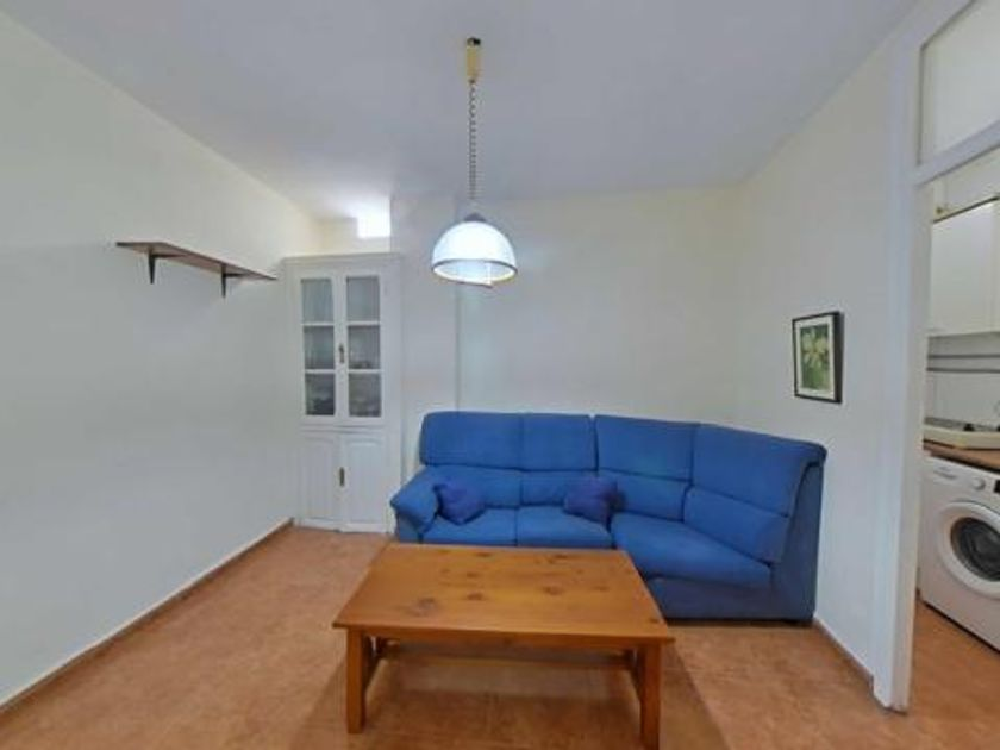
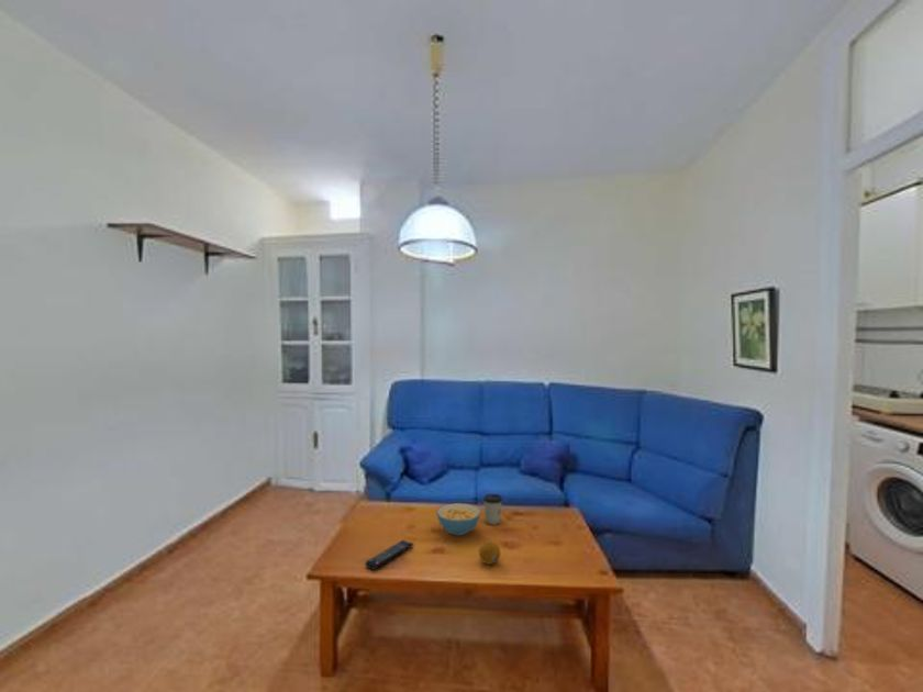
+ cup (492, 509)
+ cereal bowl (458, 522)
+ remote control (390, 554)
+ fruit (489, 553)
